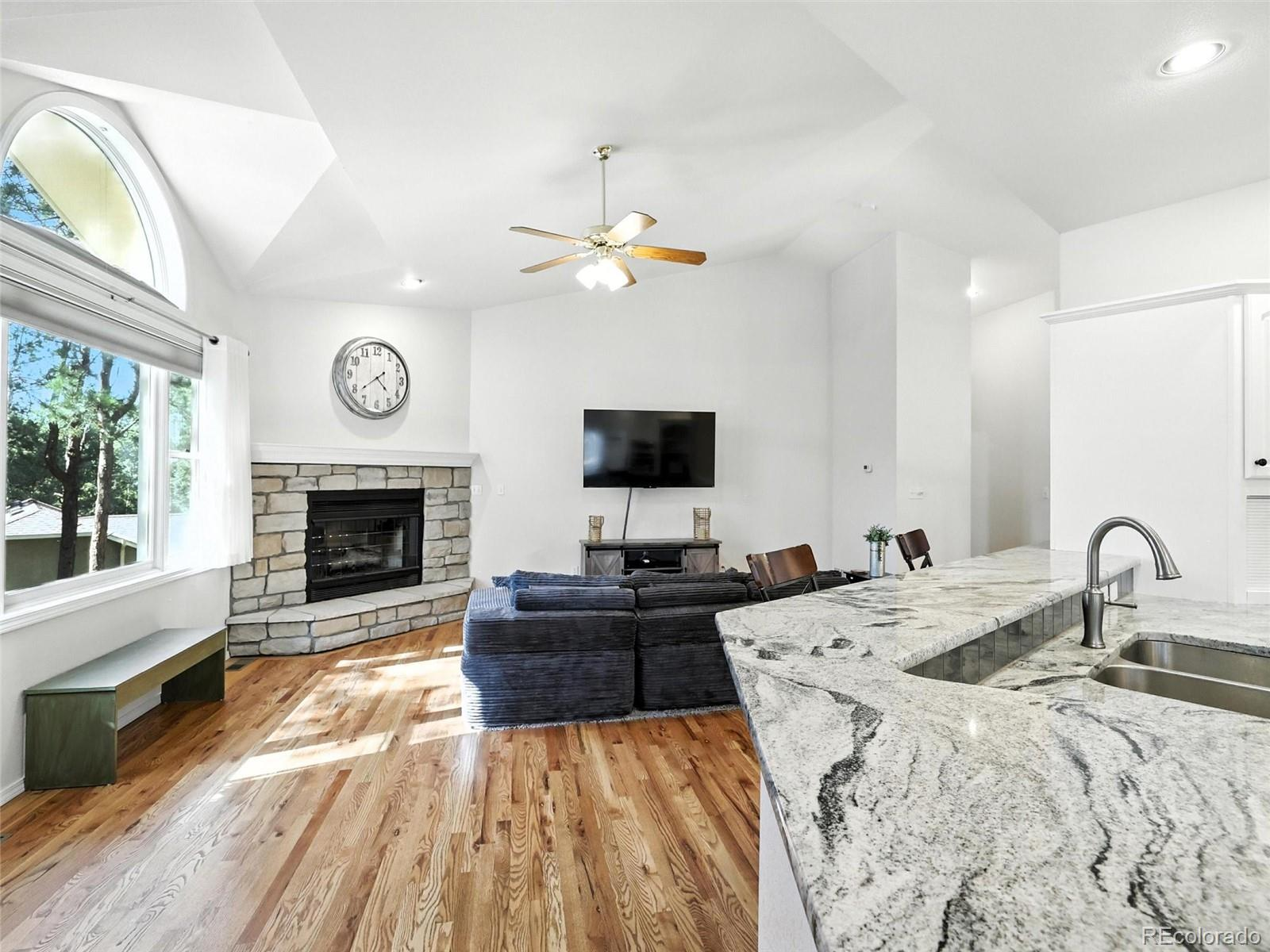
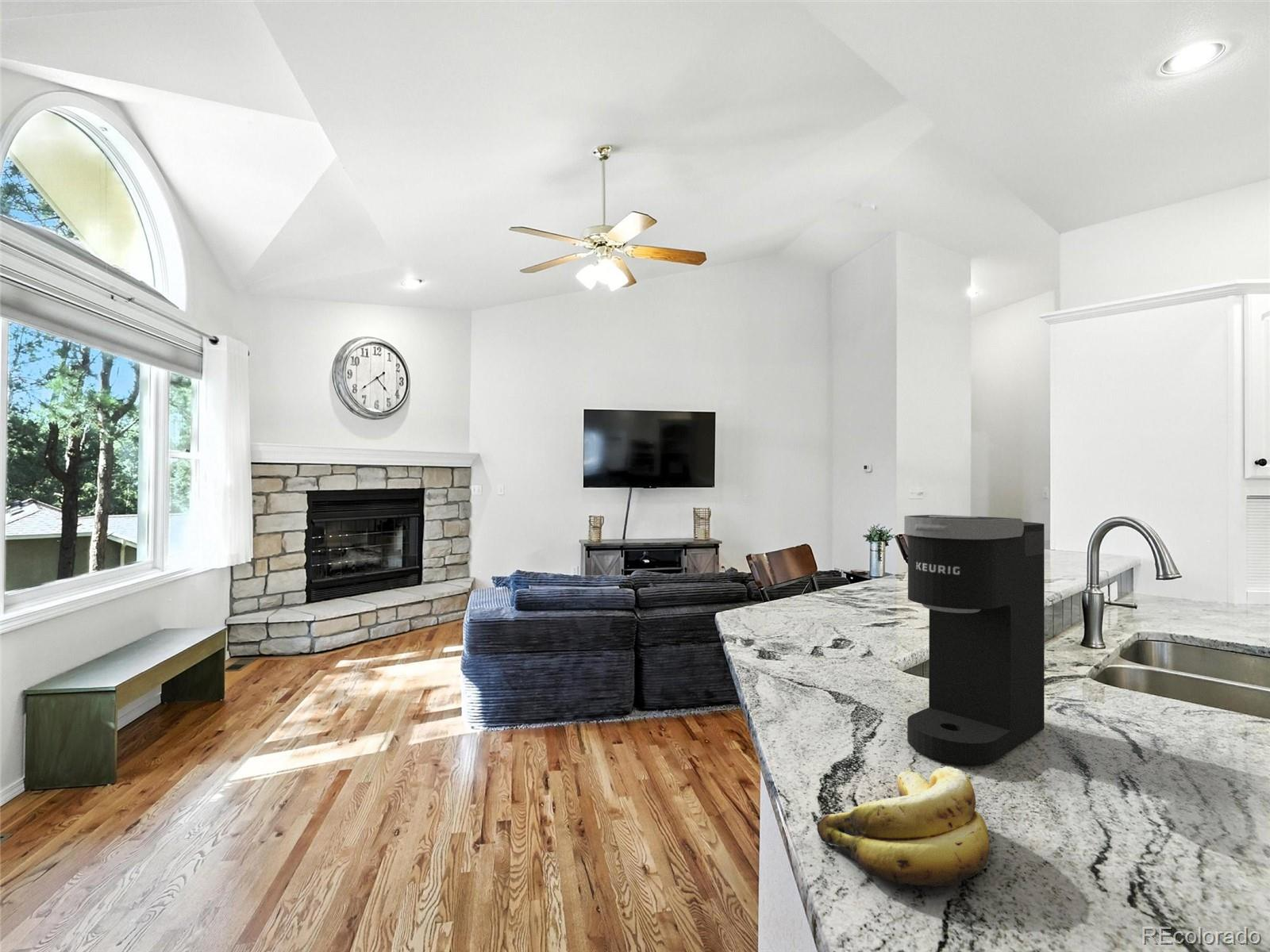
+ banana (897, 797)
+ coffee maker (976, 624)
